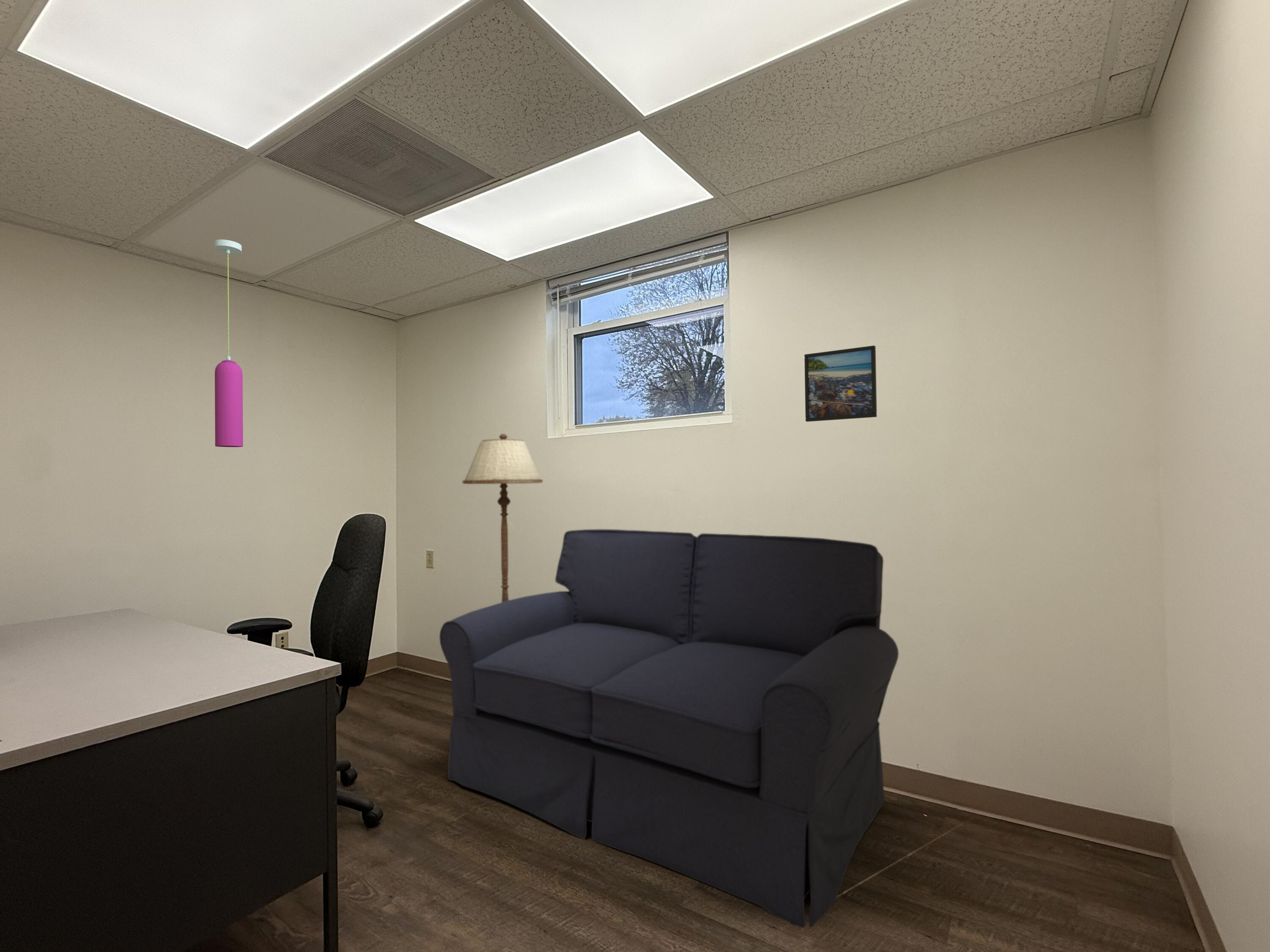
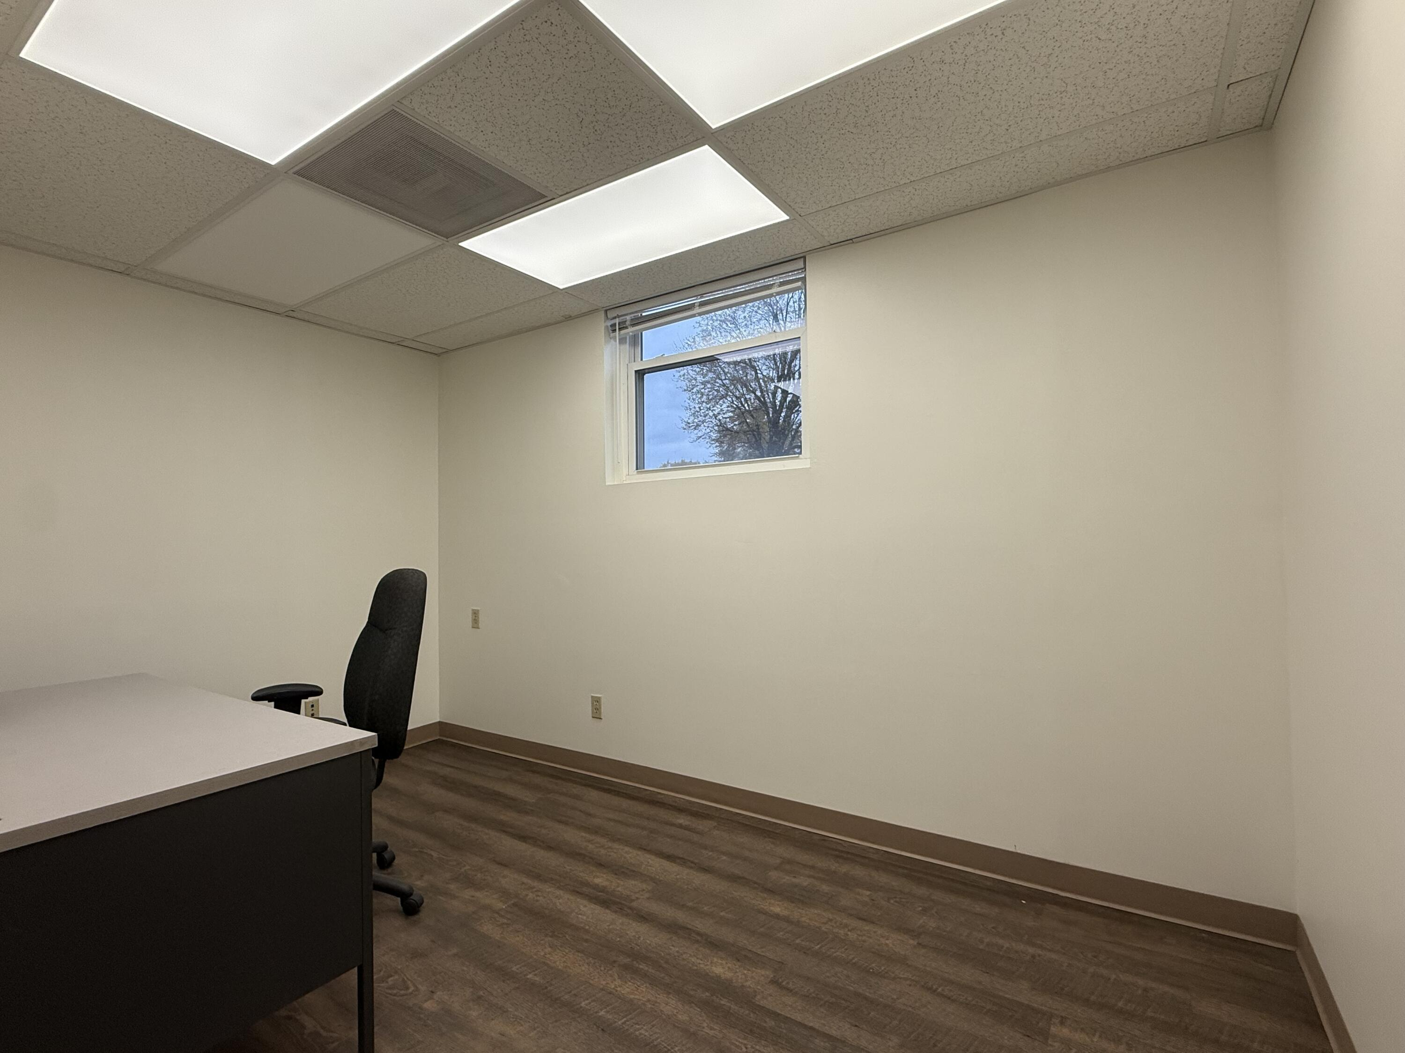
- floor lamp (504, 572)
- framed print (839, 385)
- pendant light (228, 345)
- sofa (660, 662)
